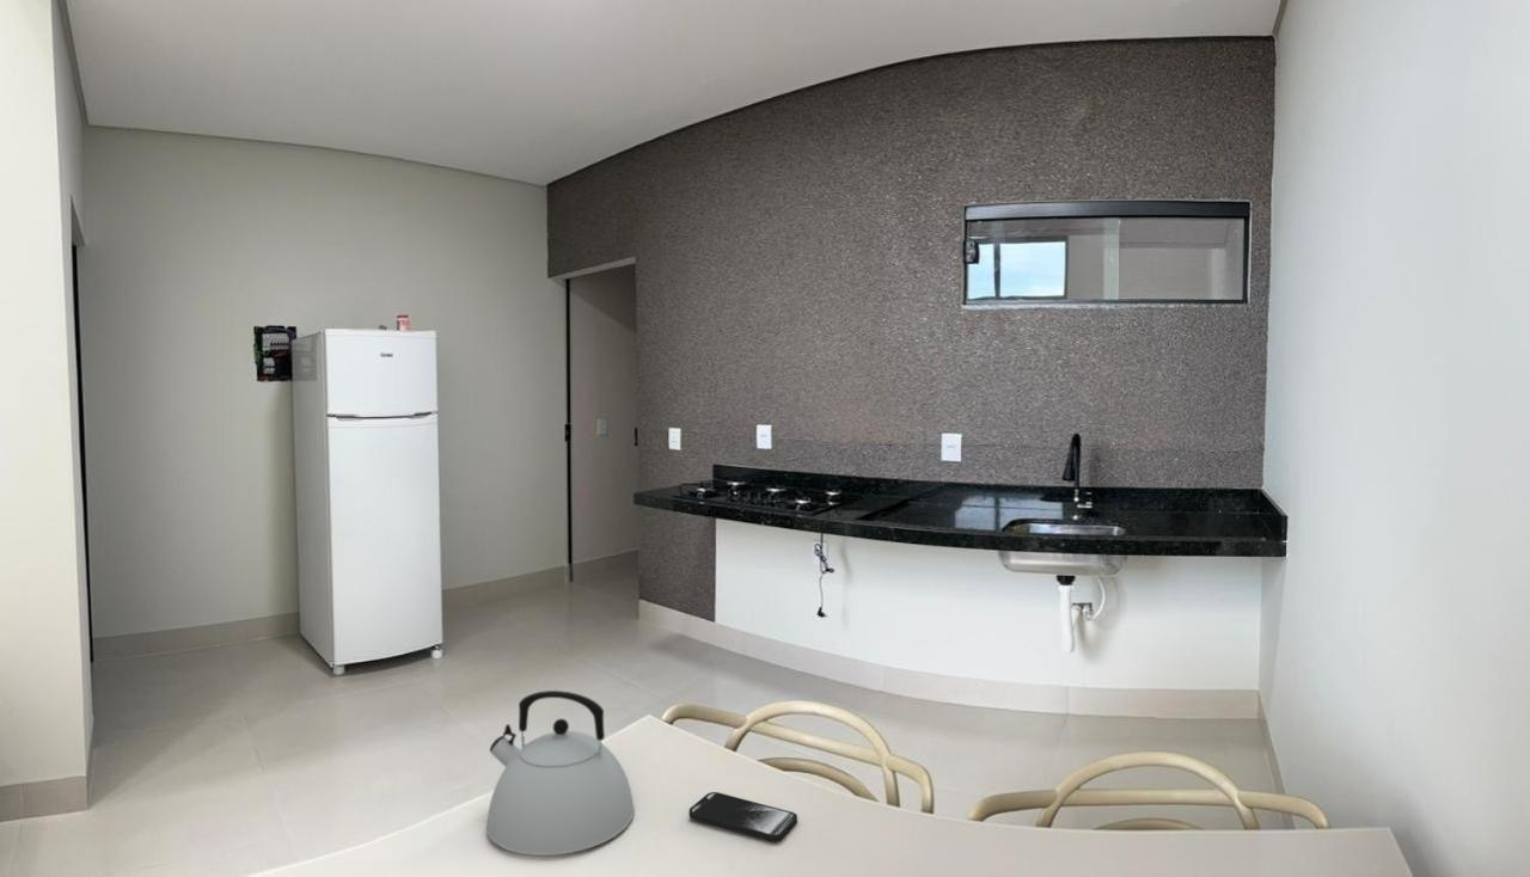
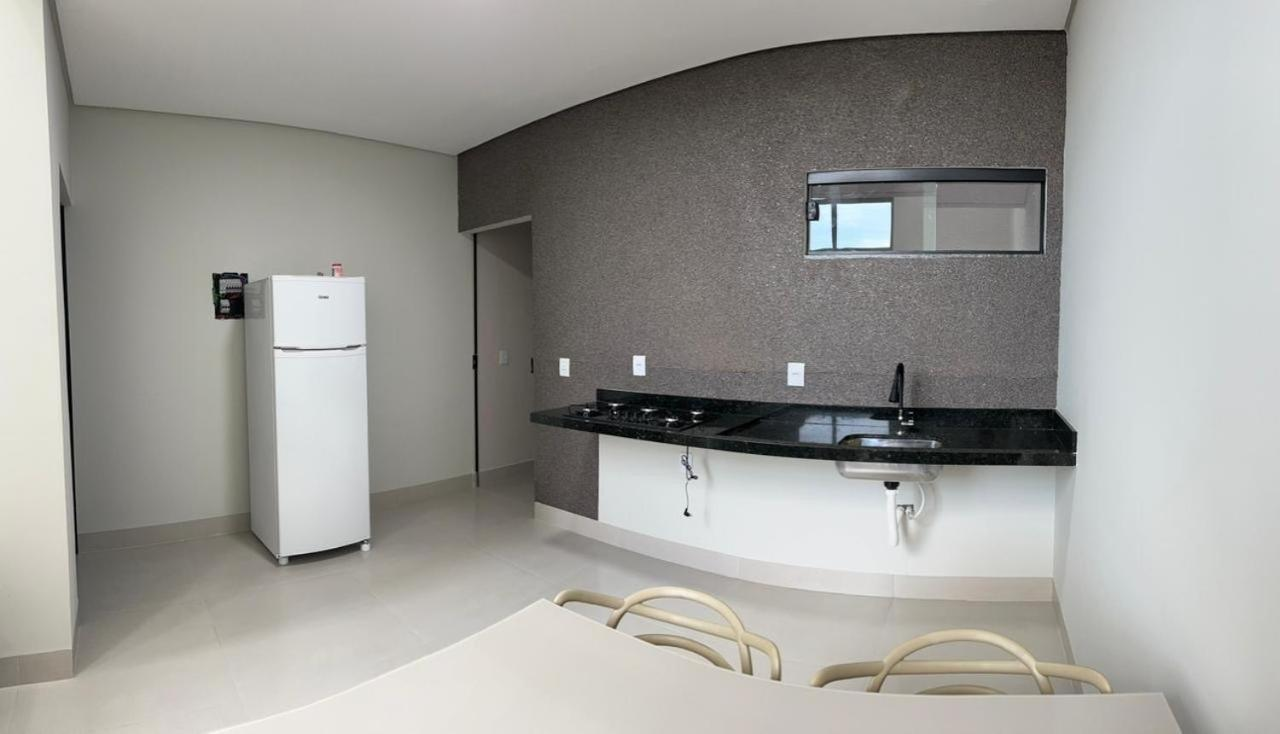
- smartphone (742, 815)
- kettle (557, 754)
